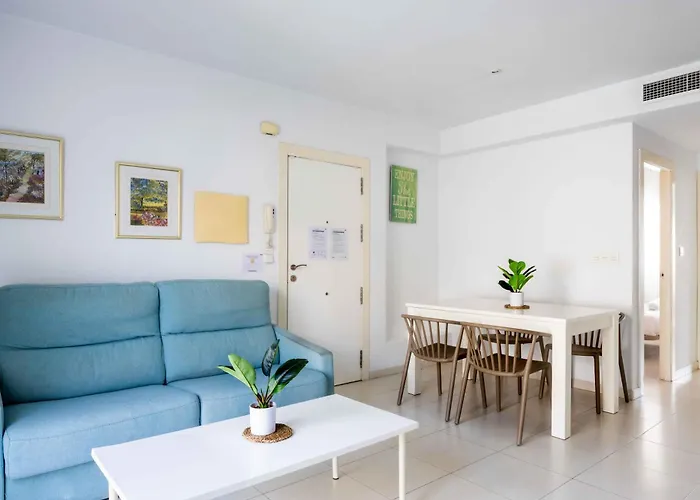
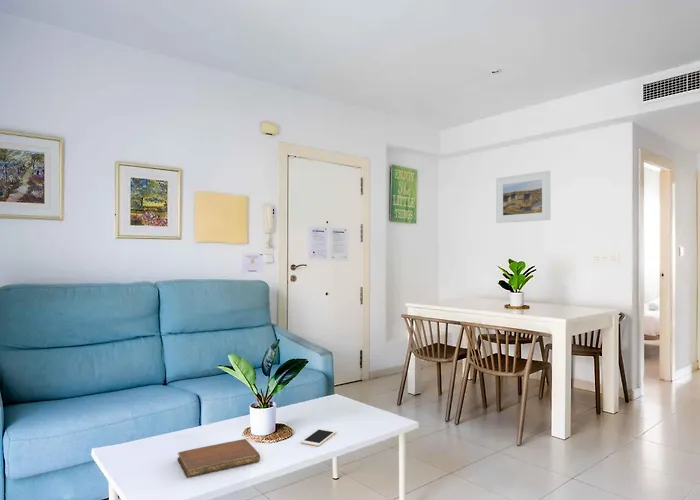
+ cell phone (319, 436)
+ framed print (522, 198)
+ notebook (218, 456)
